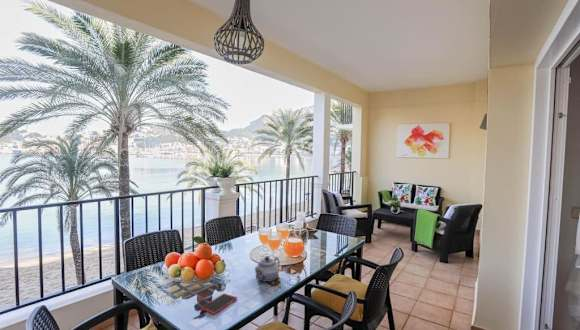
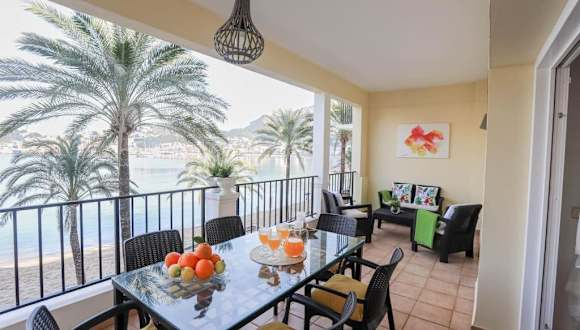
- teapot (267, 267)
- smartphone (219, 302)
